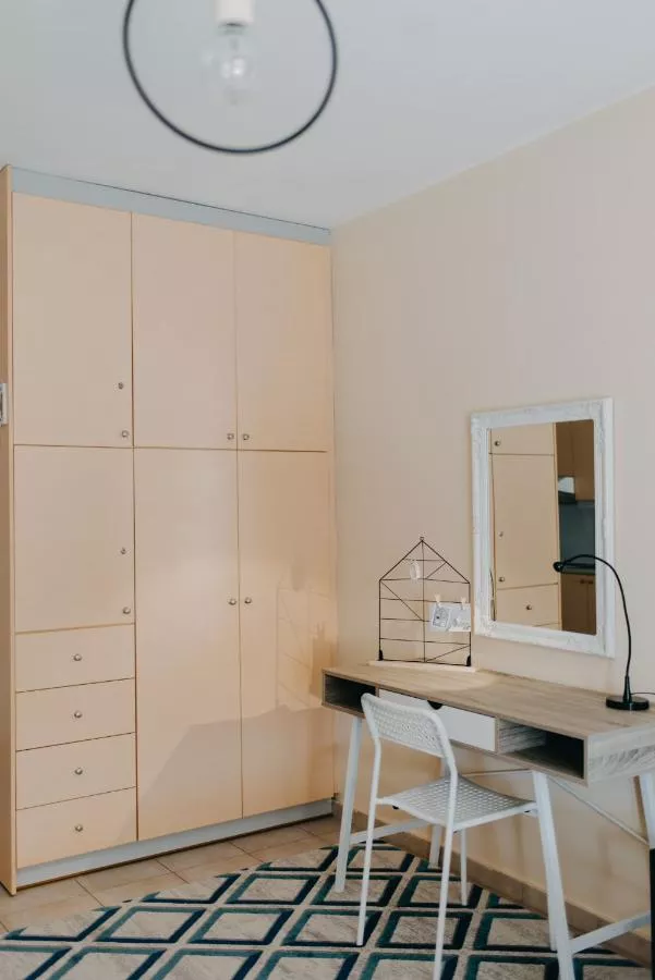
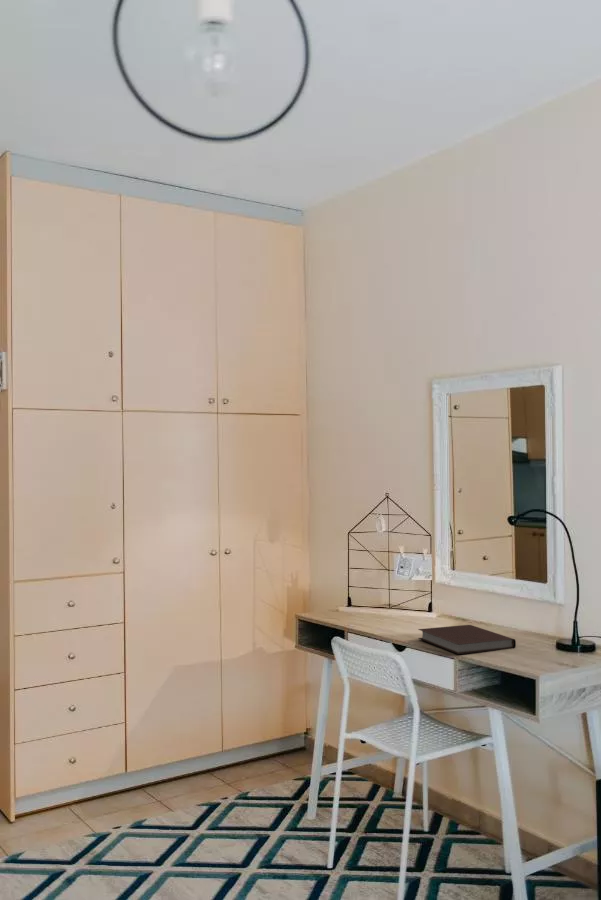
+ notebook (465, 638)
